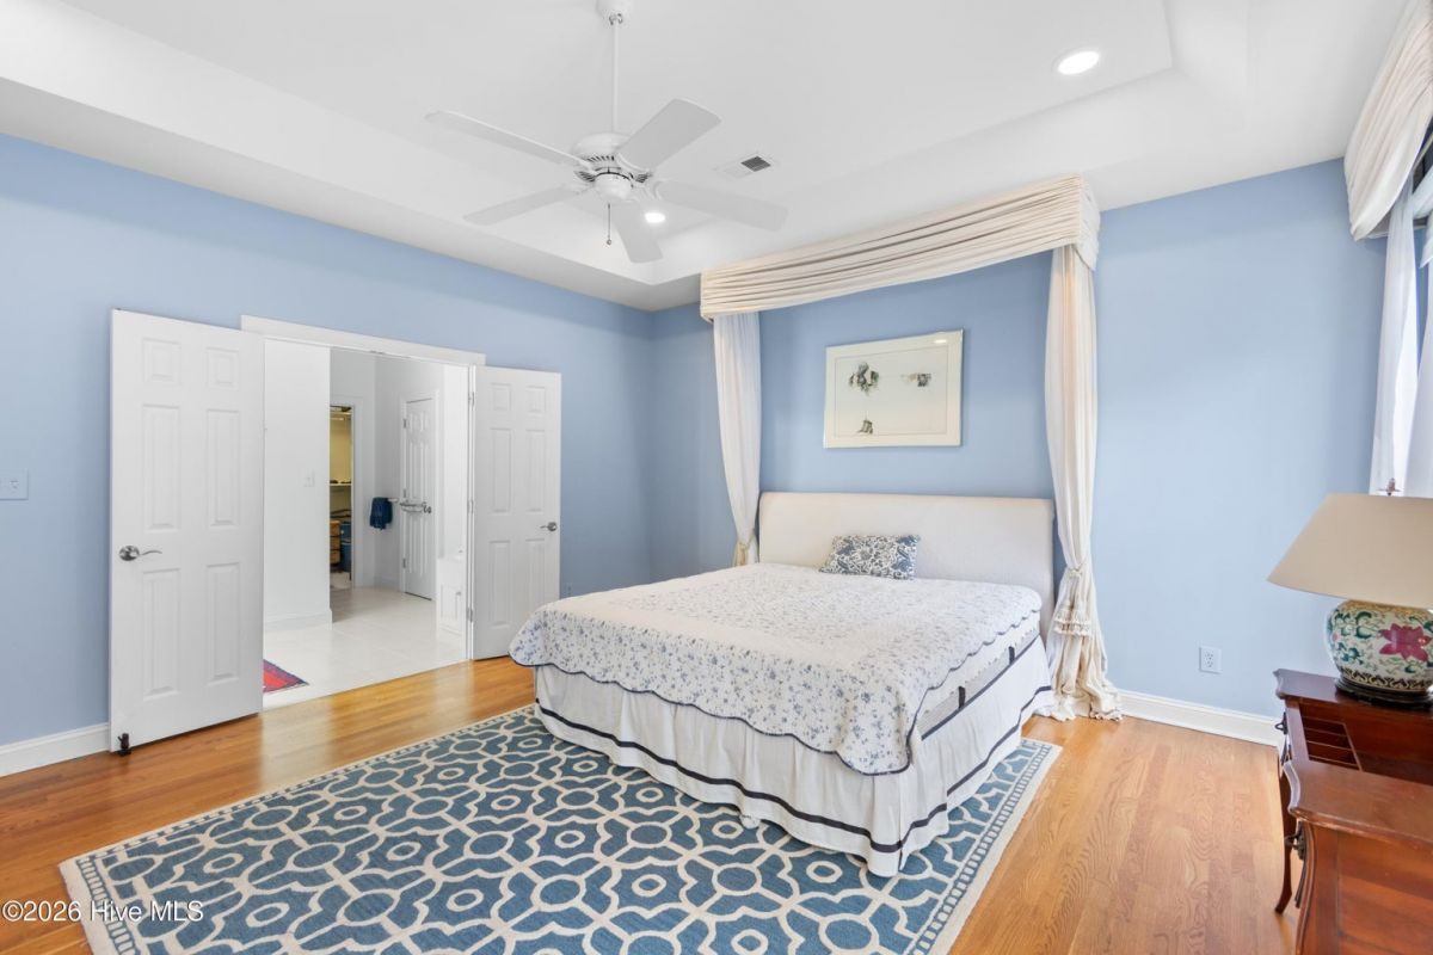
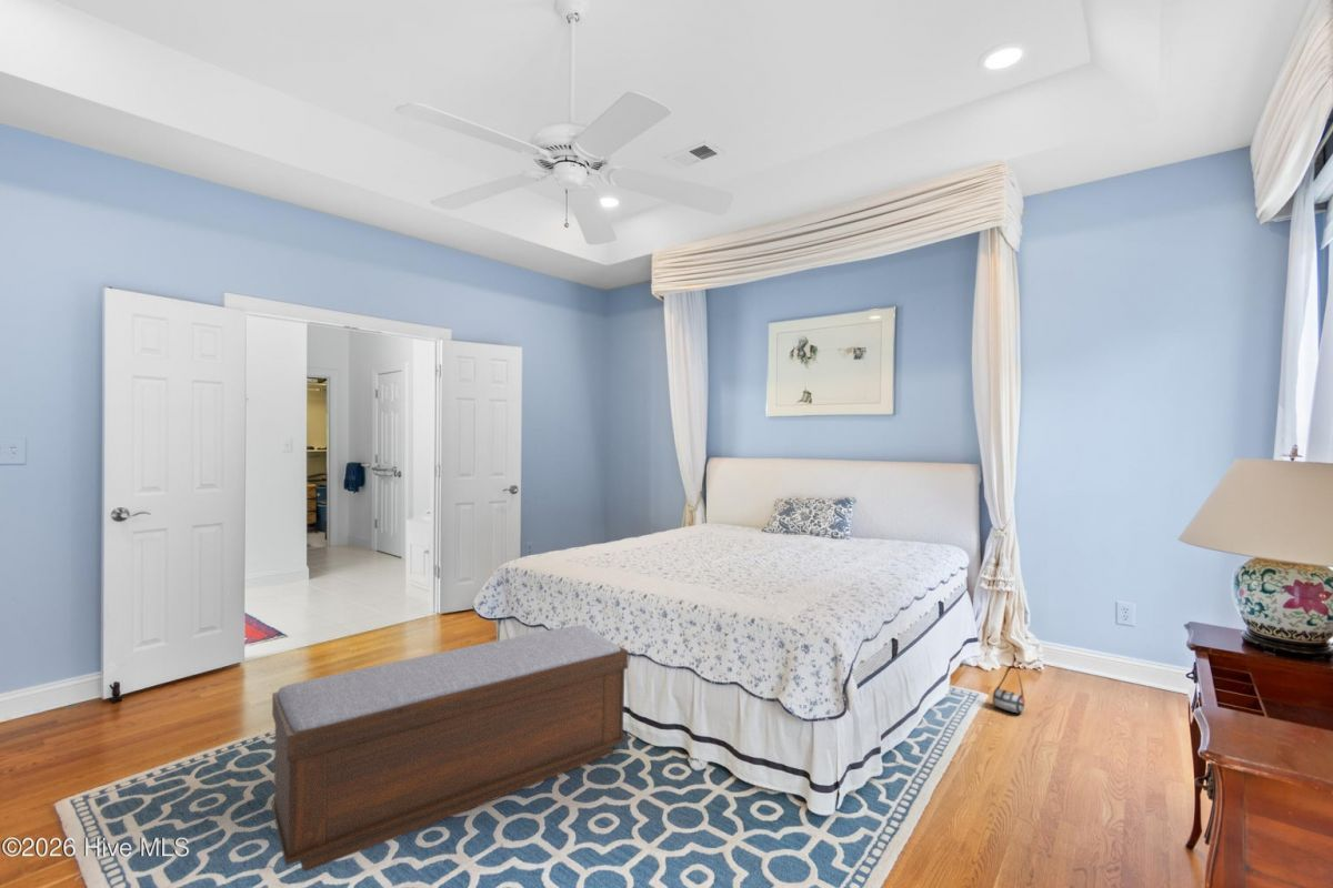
+ bench (467, 720)
+ bag (1002, 693)
